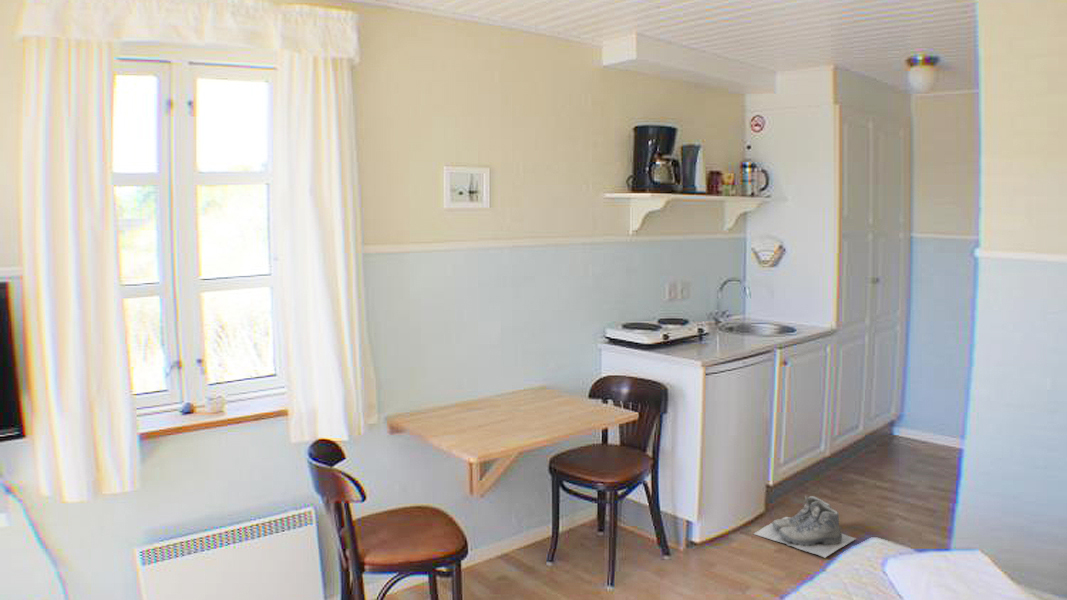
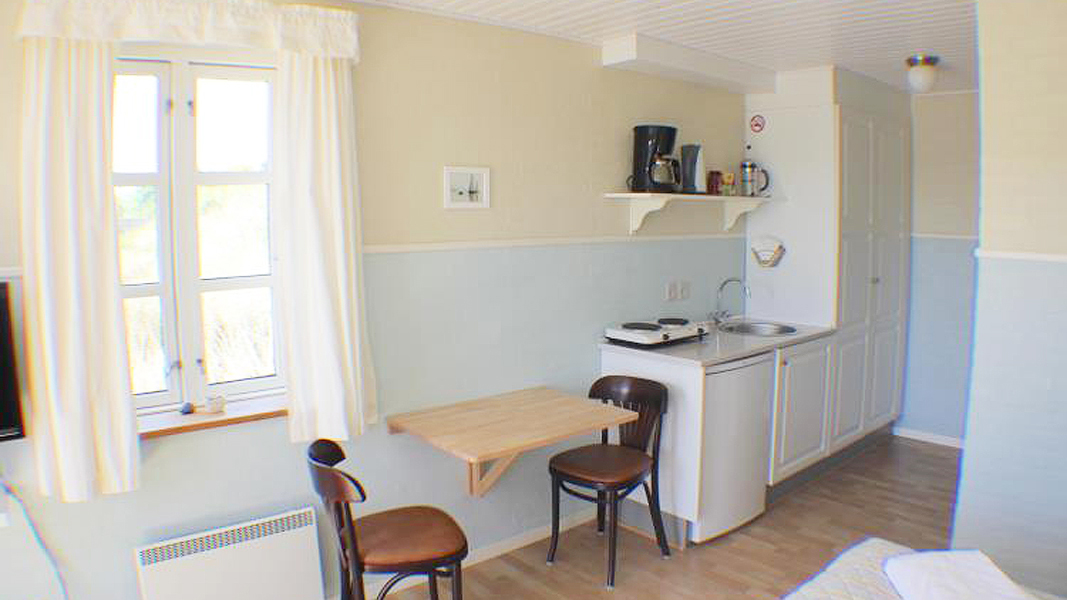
- boots (805, 517)
